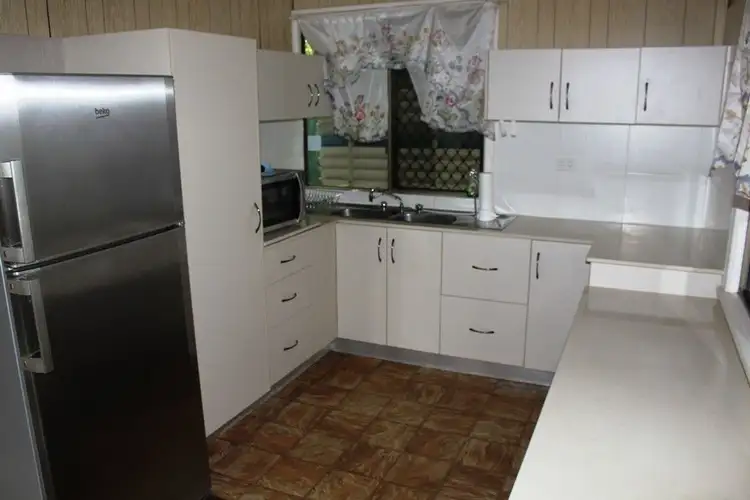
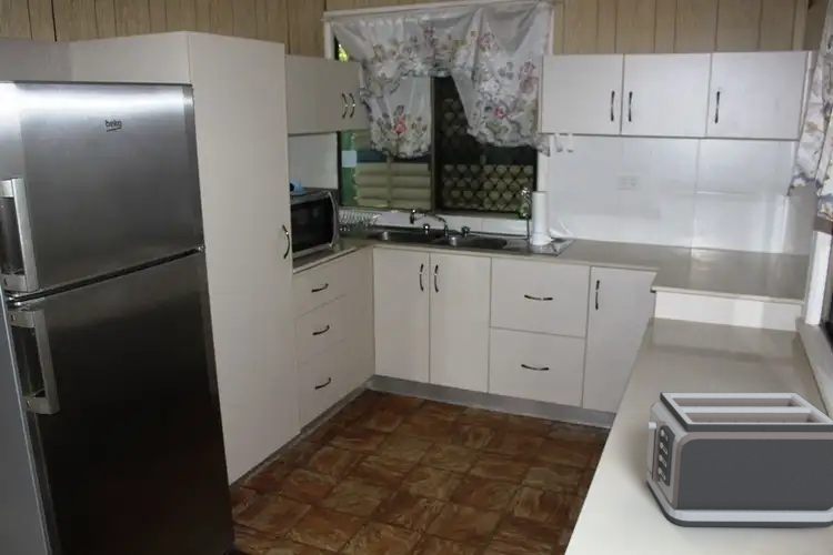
+ toaster (733, 455)
